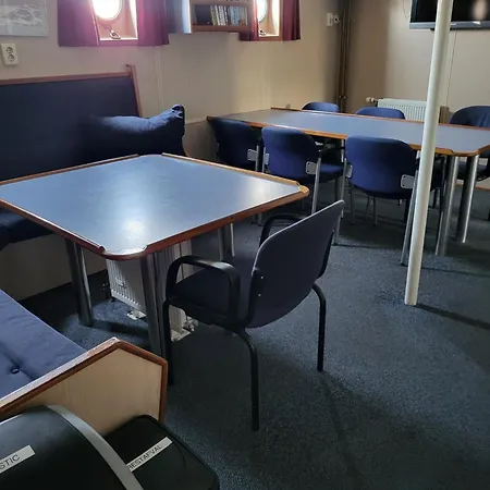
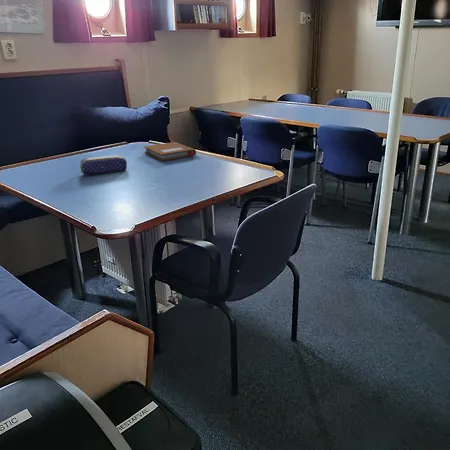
+ notebook (170, 151)
+ pencil case (103, 164)
